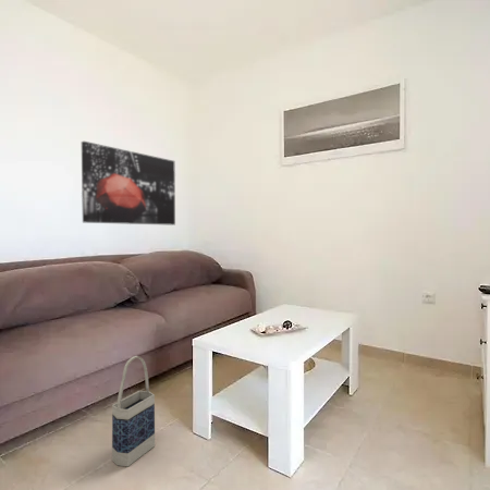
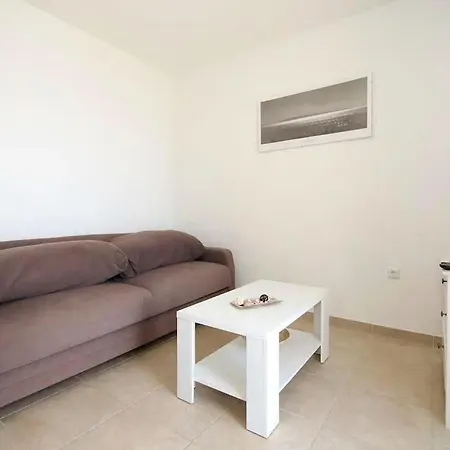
- wall art (133, 187)
- bag (133, 405)
